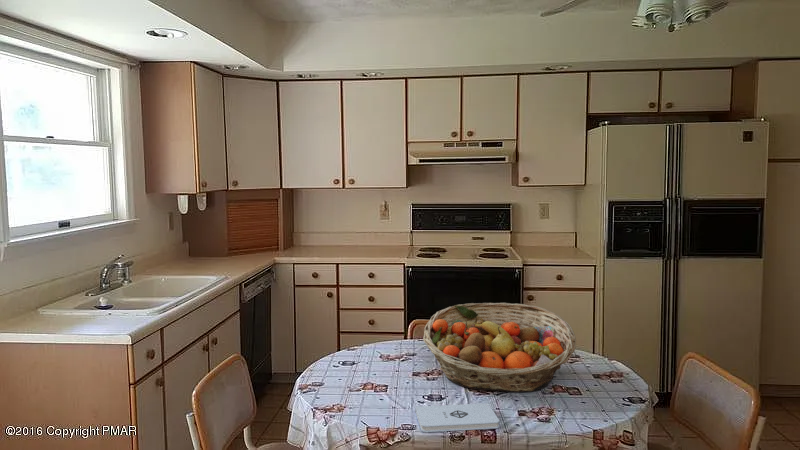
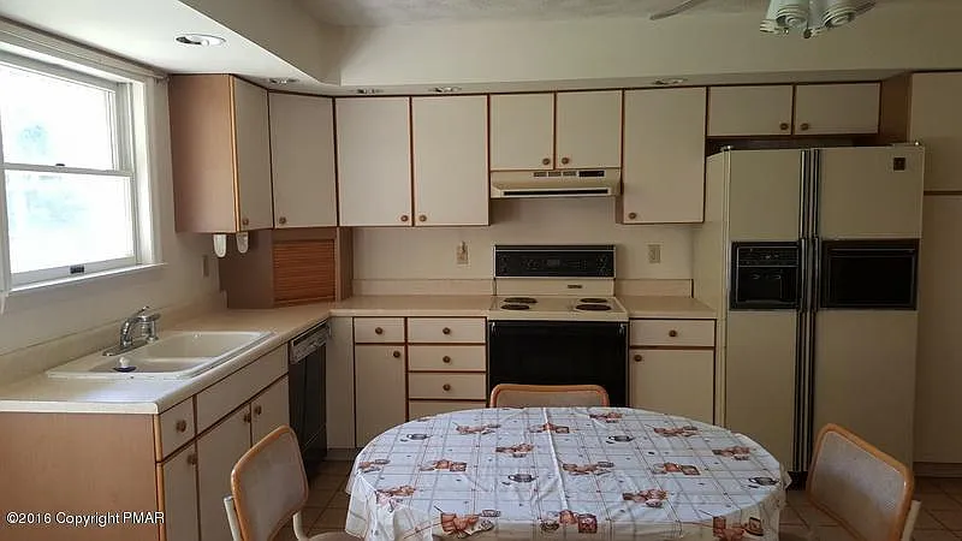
- notepad (456, 417)
- fruit basket (497, 344)
